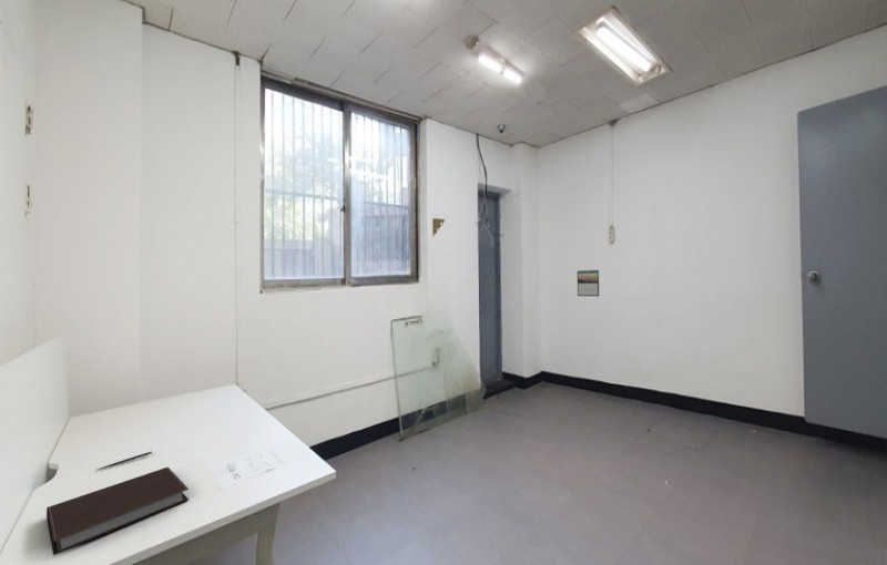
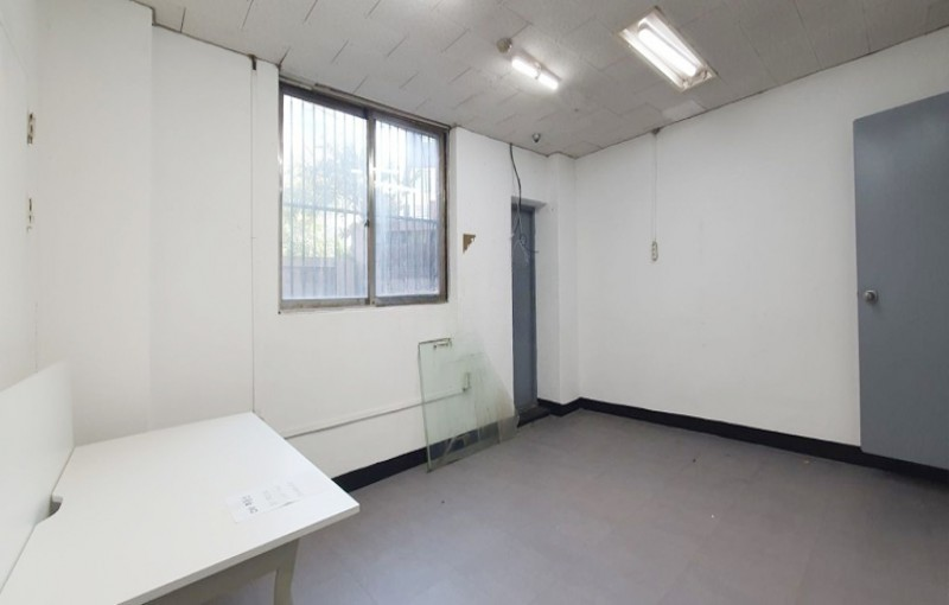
- pen (124, 460)
- calendar (588, 282)
- notebook (120, 503)
